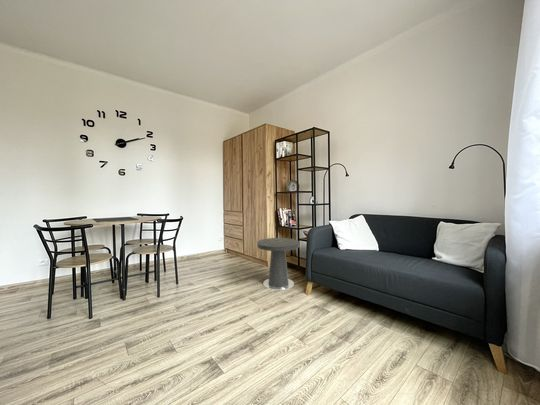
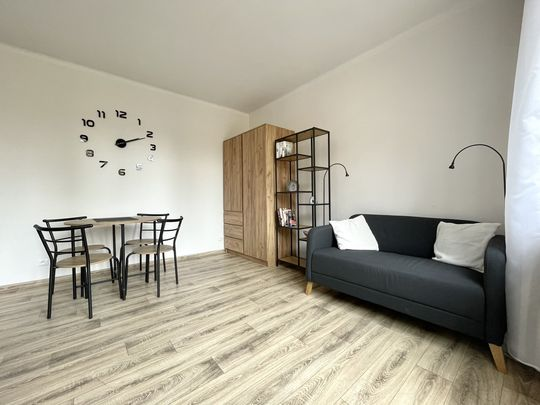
- side table (278, 262)
